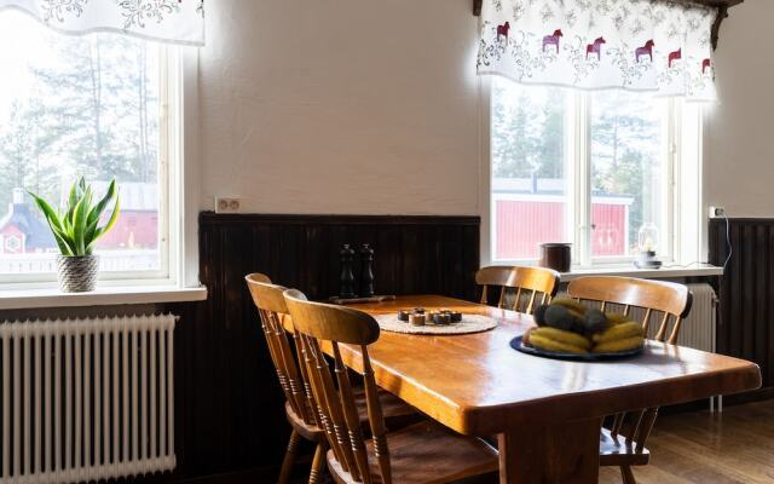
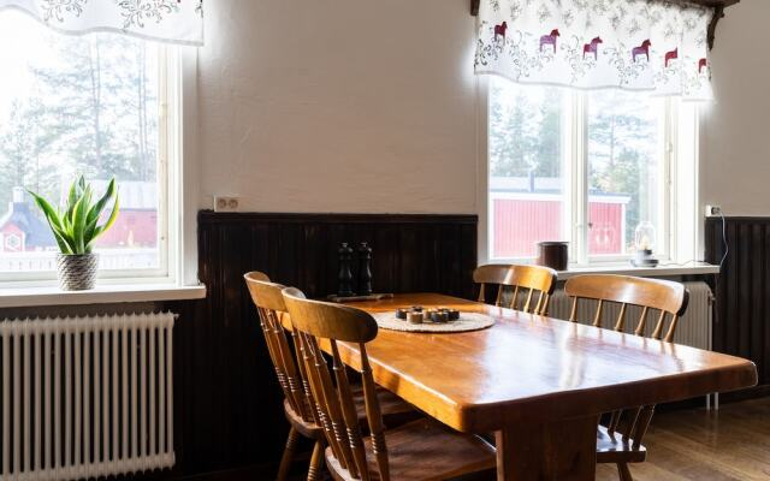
- fruit bowl (574, 322)
